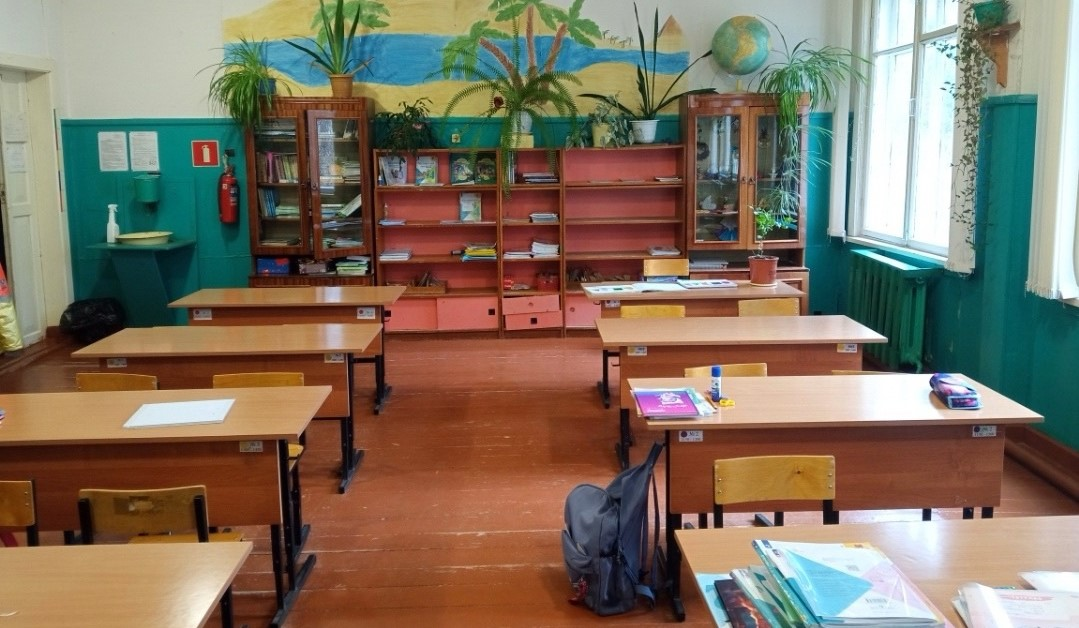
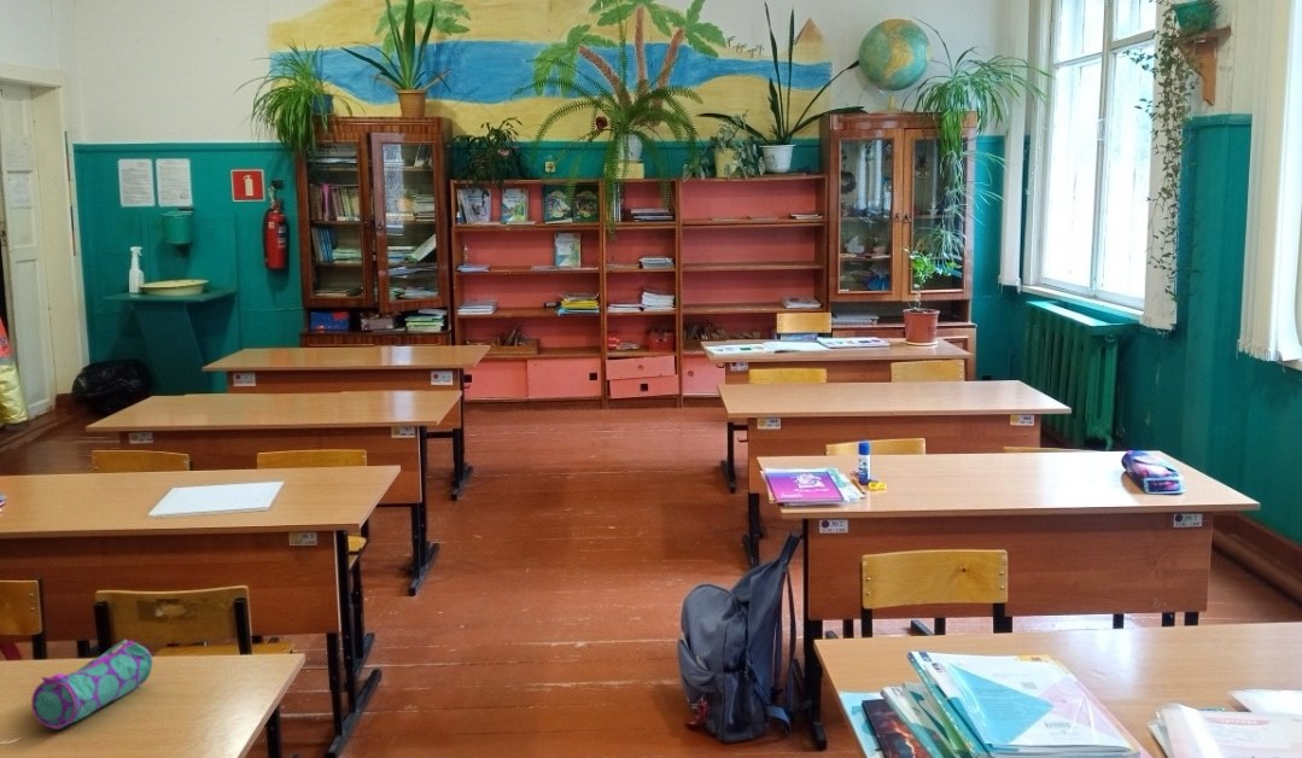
+ pencil case (93, 681)
